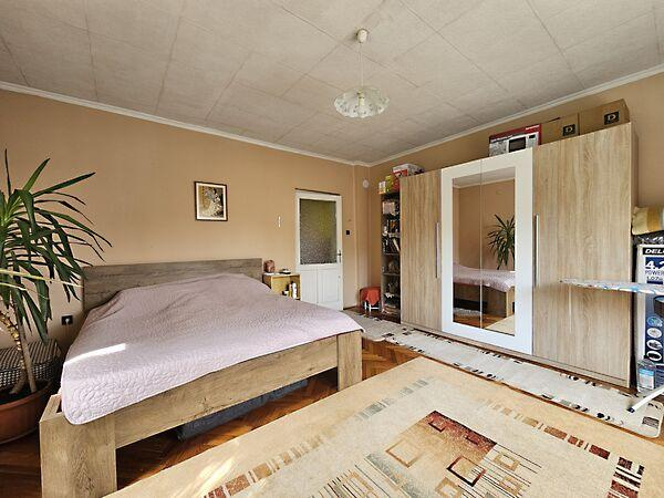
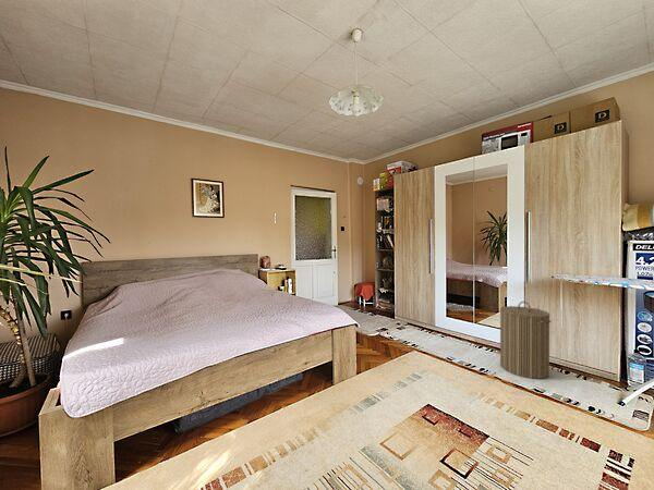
+ laundry hamper (523, 335)
